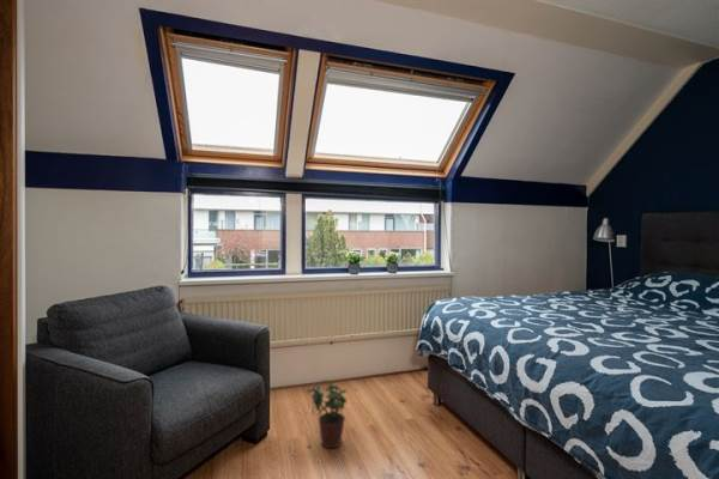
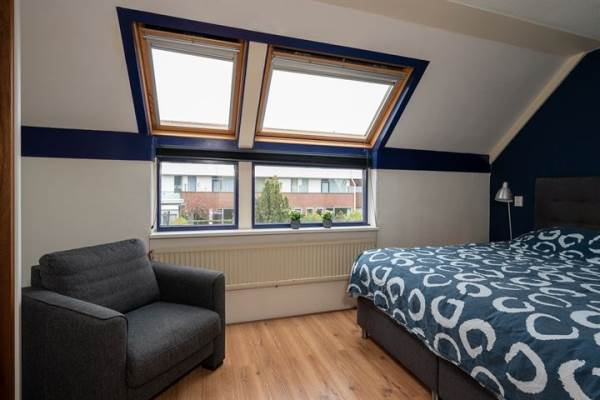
- potted plant (331, 411)
